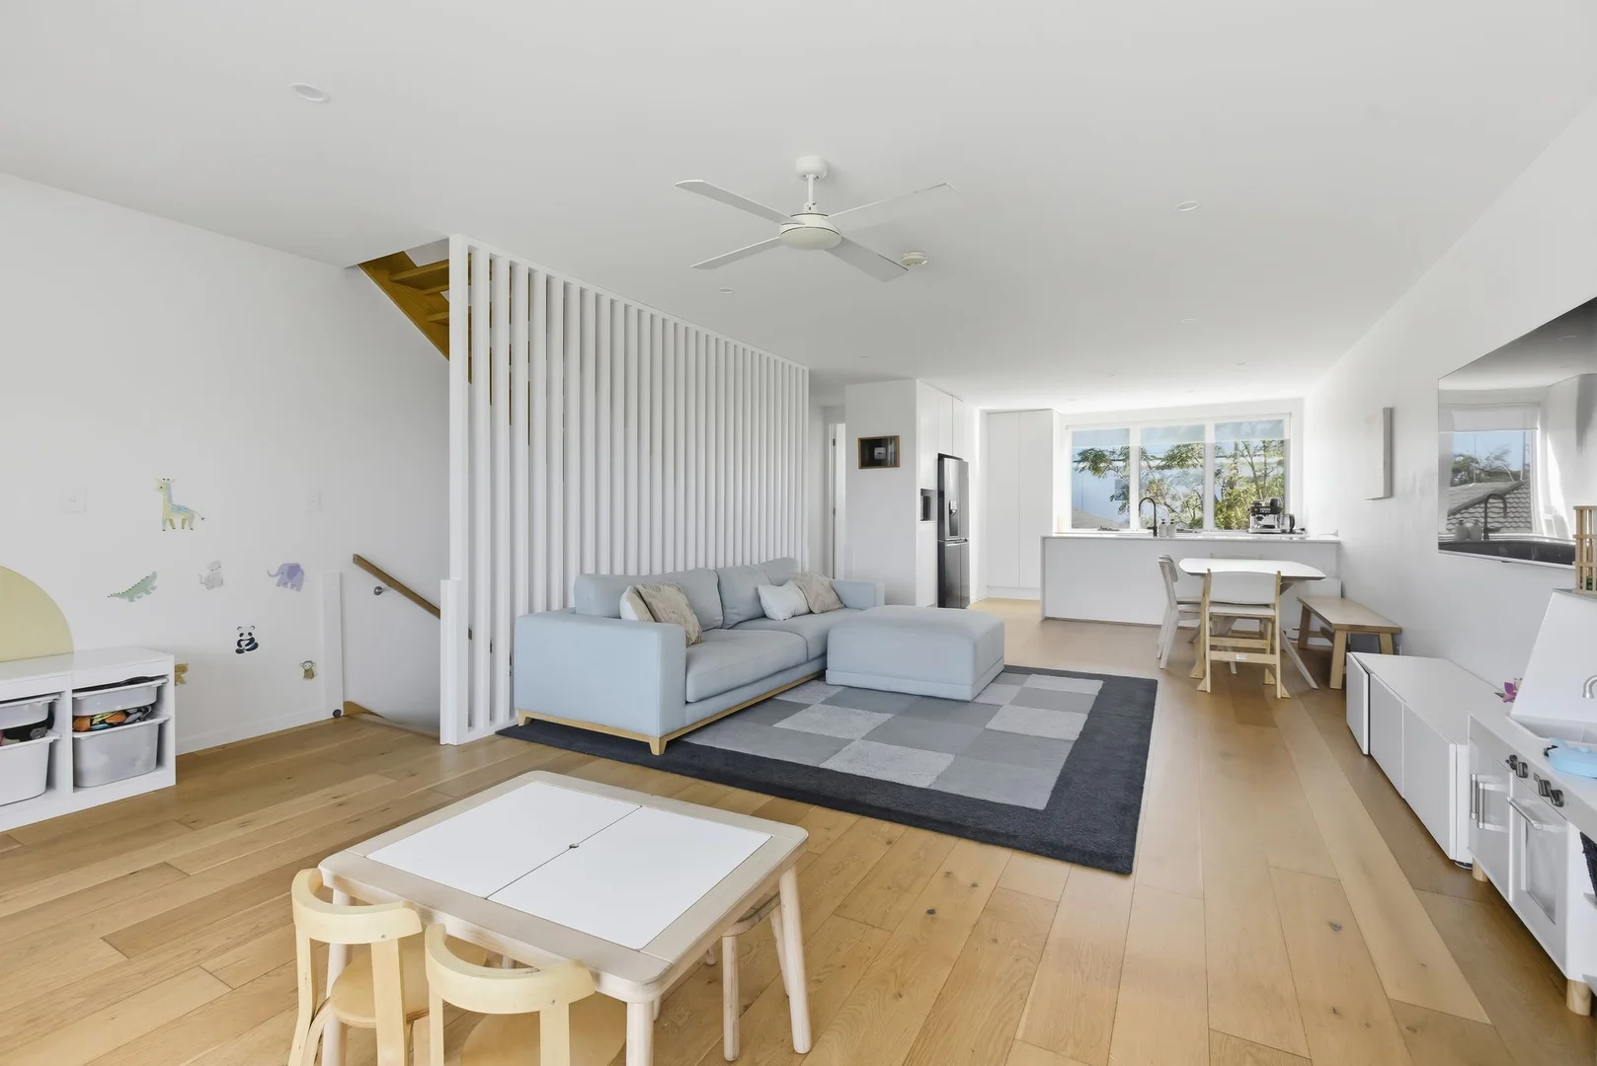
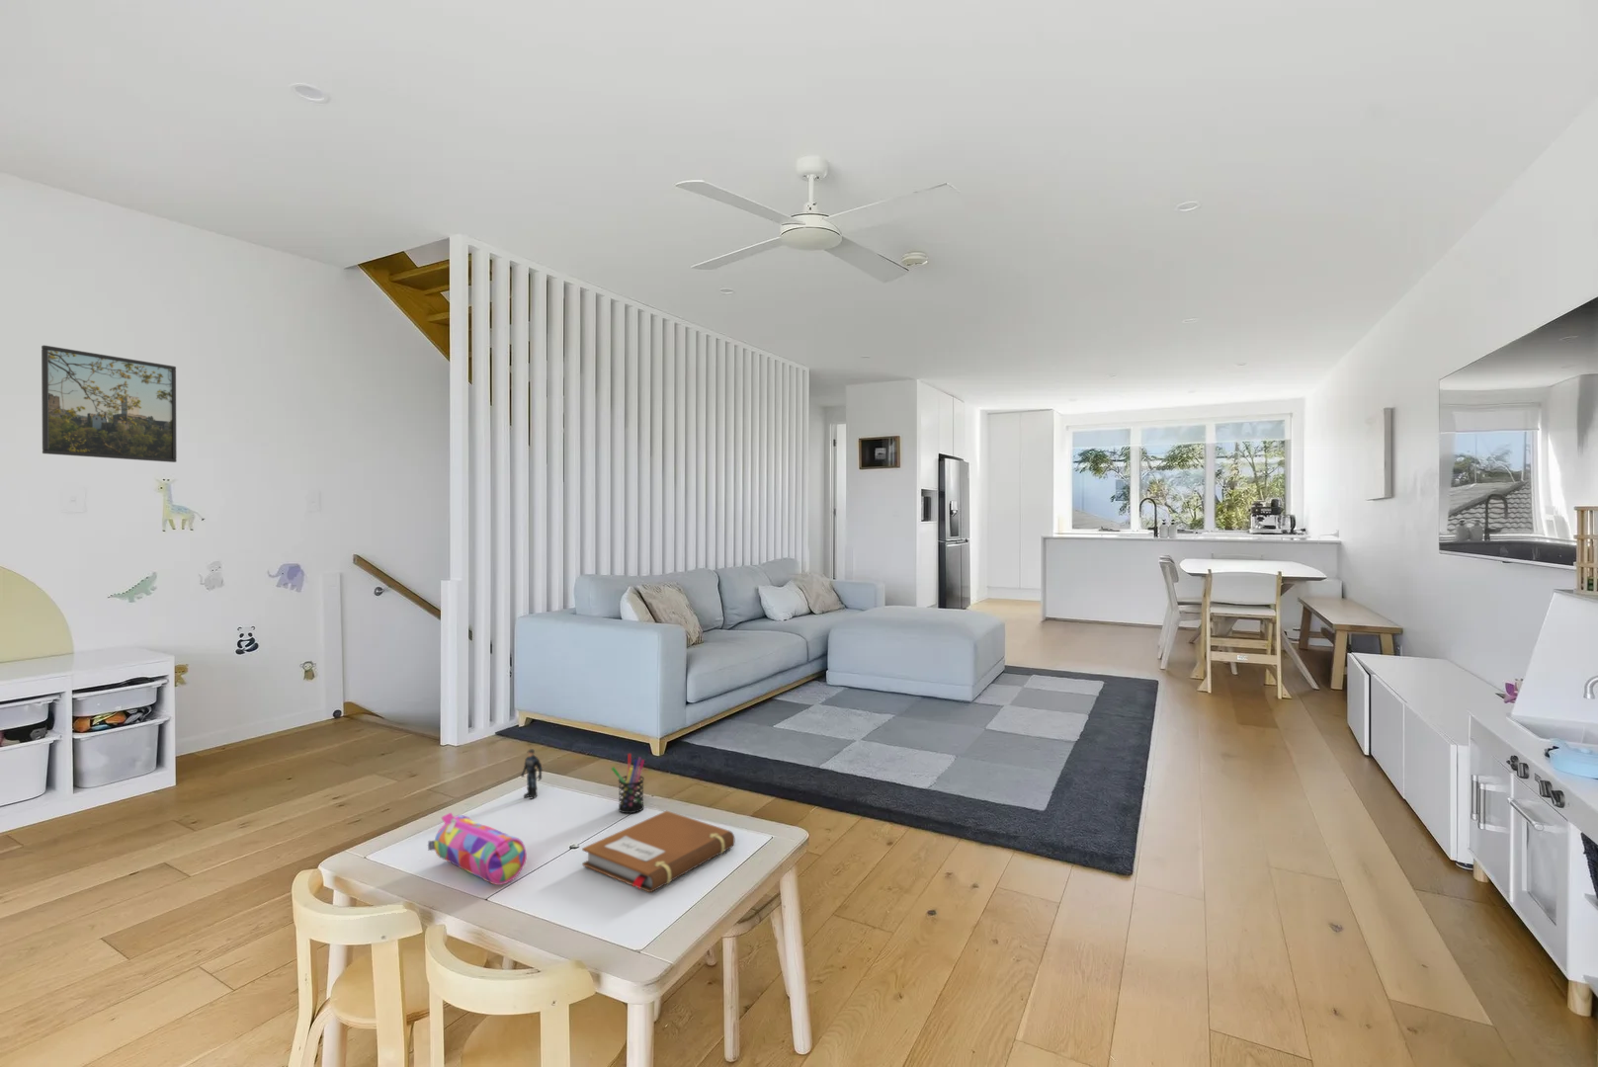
+ action figure (531, 773)
+ pencil case (477, 848)
+ notebook (658, 849)
+ pen holder (628, 782)
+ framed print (113, 407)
